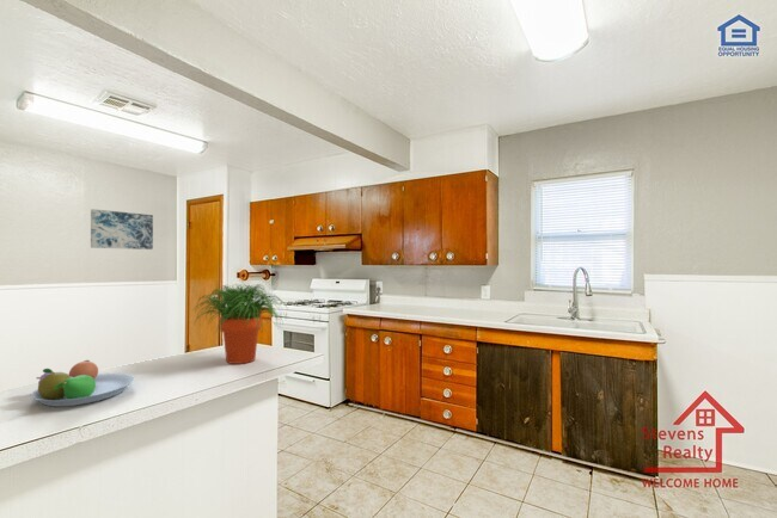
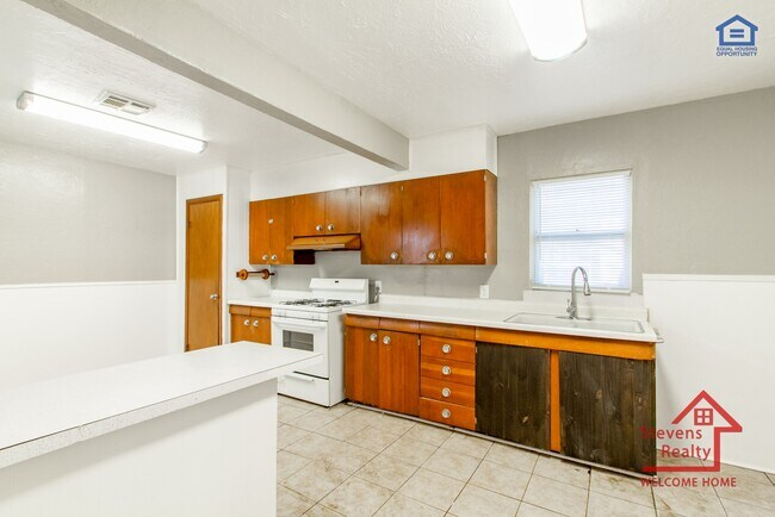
- fruit bowl (82, 378)
- wall art (123, 230)
- potted plant (241, 321)
